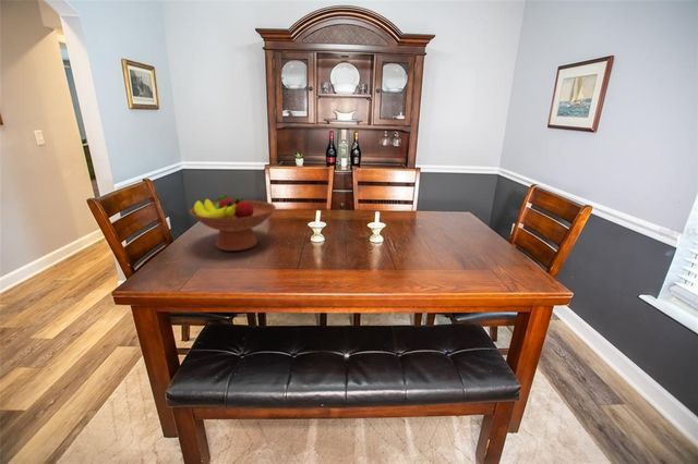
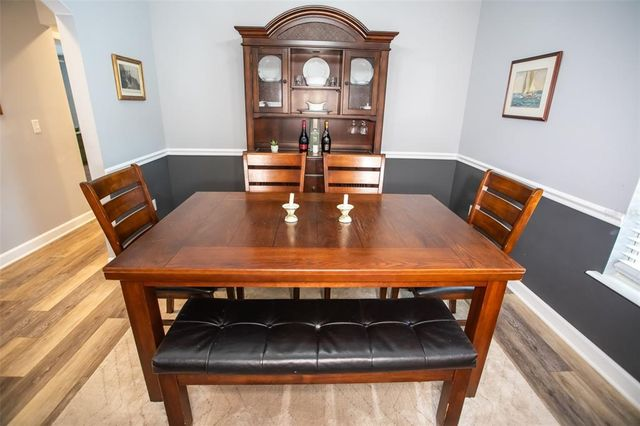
- fruit bowl (234, 219)
